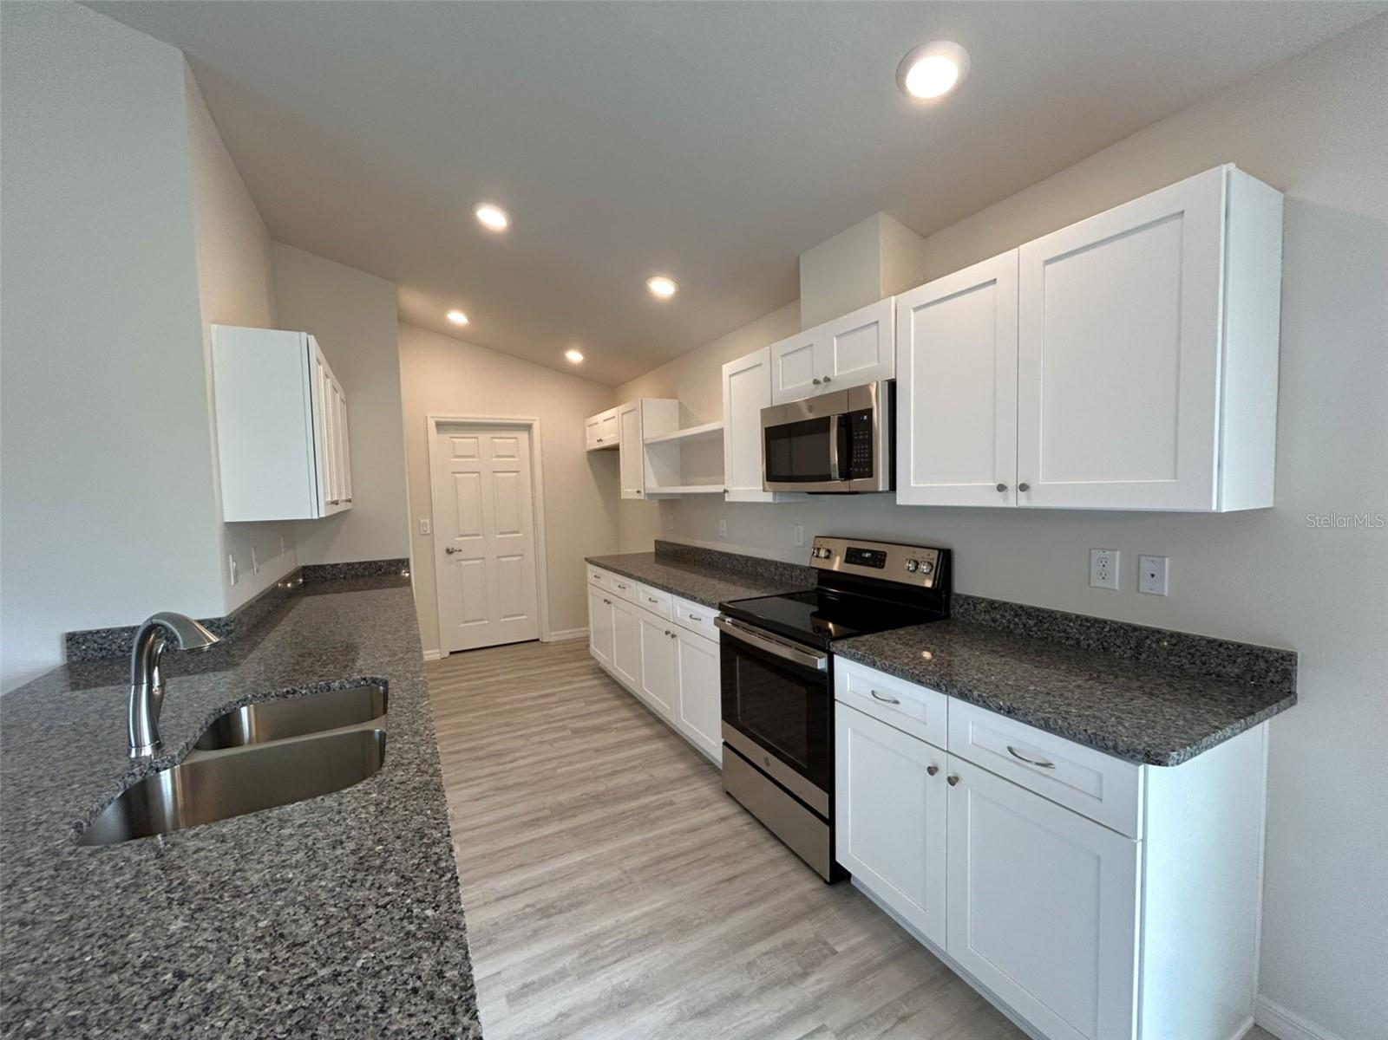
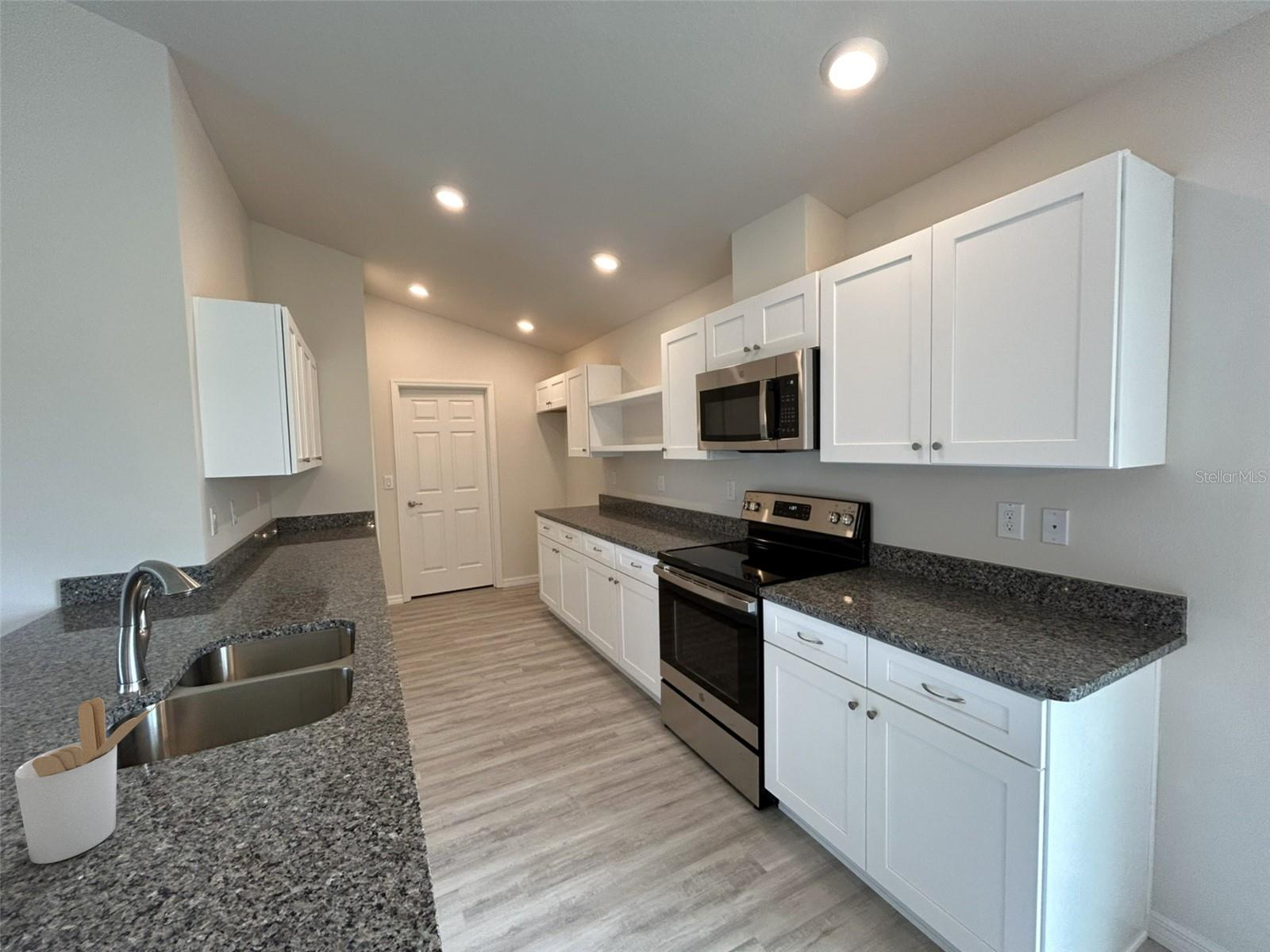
+ utensil holder (94, 774)
